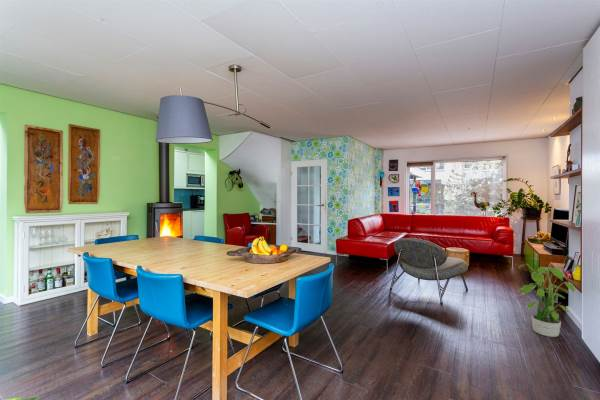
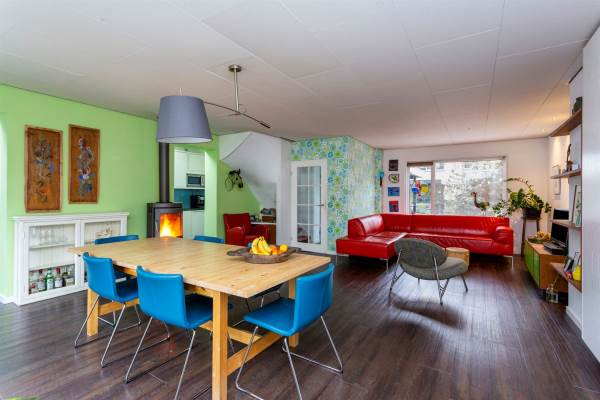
- potted plant (543, 297)
